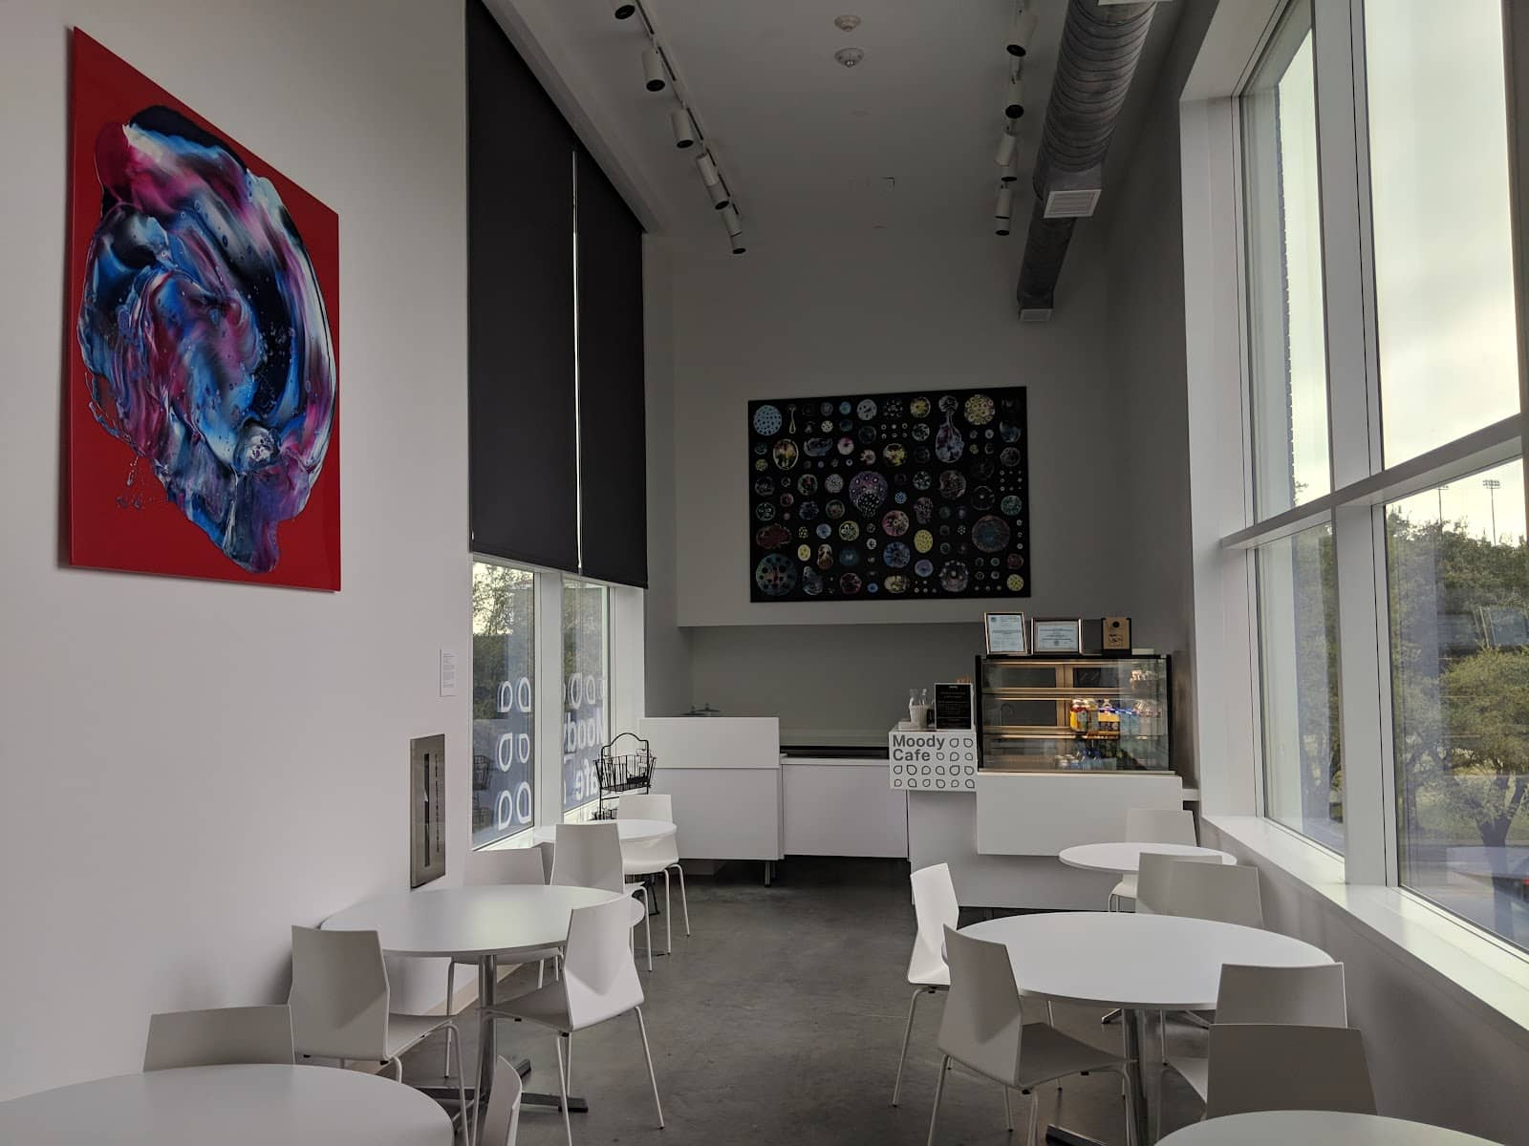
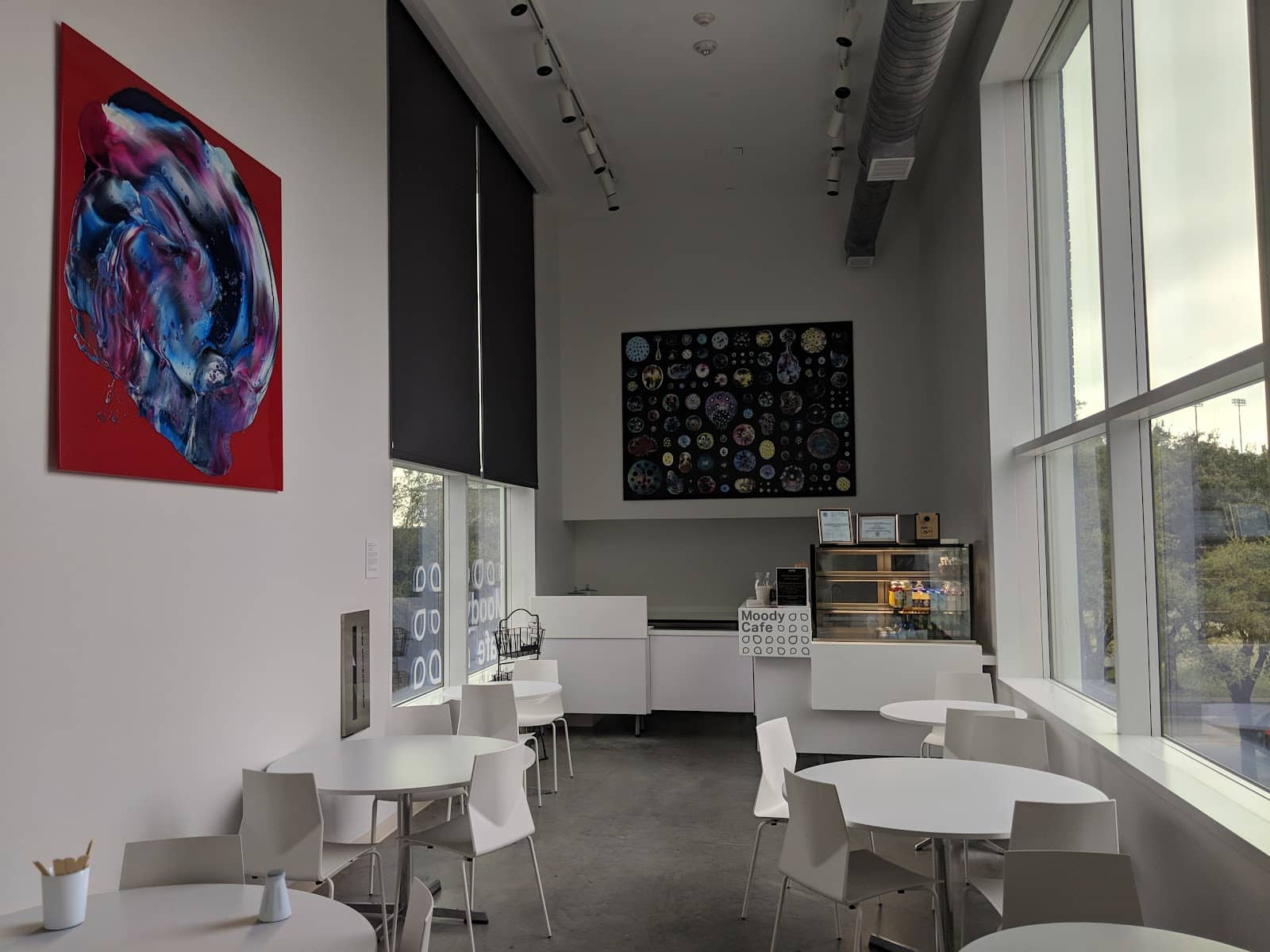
+ utensil holder (67, 885)
+ saltshaker (275, 893)
